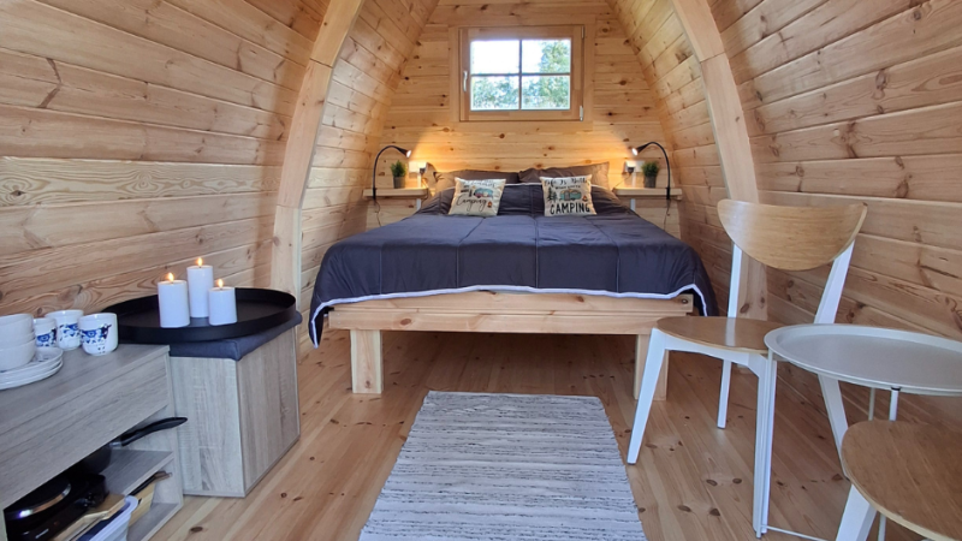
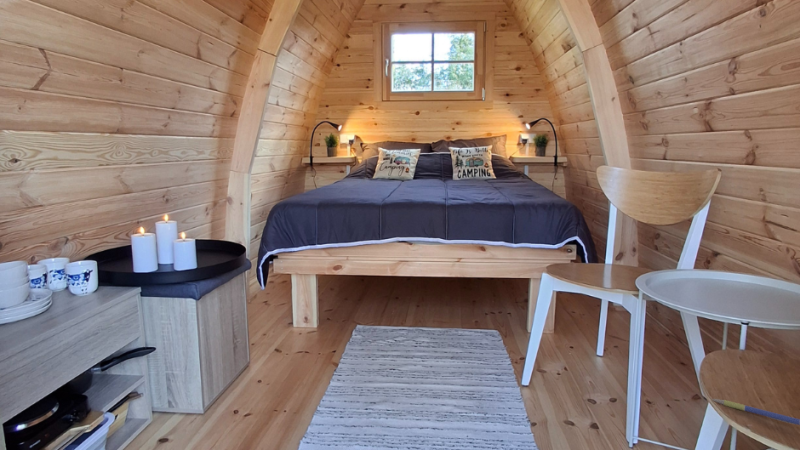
+ pen (756, 411)
